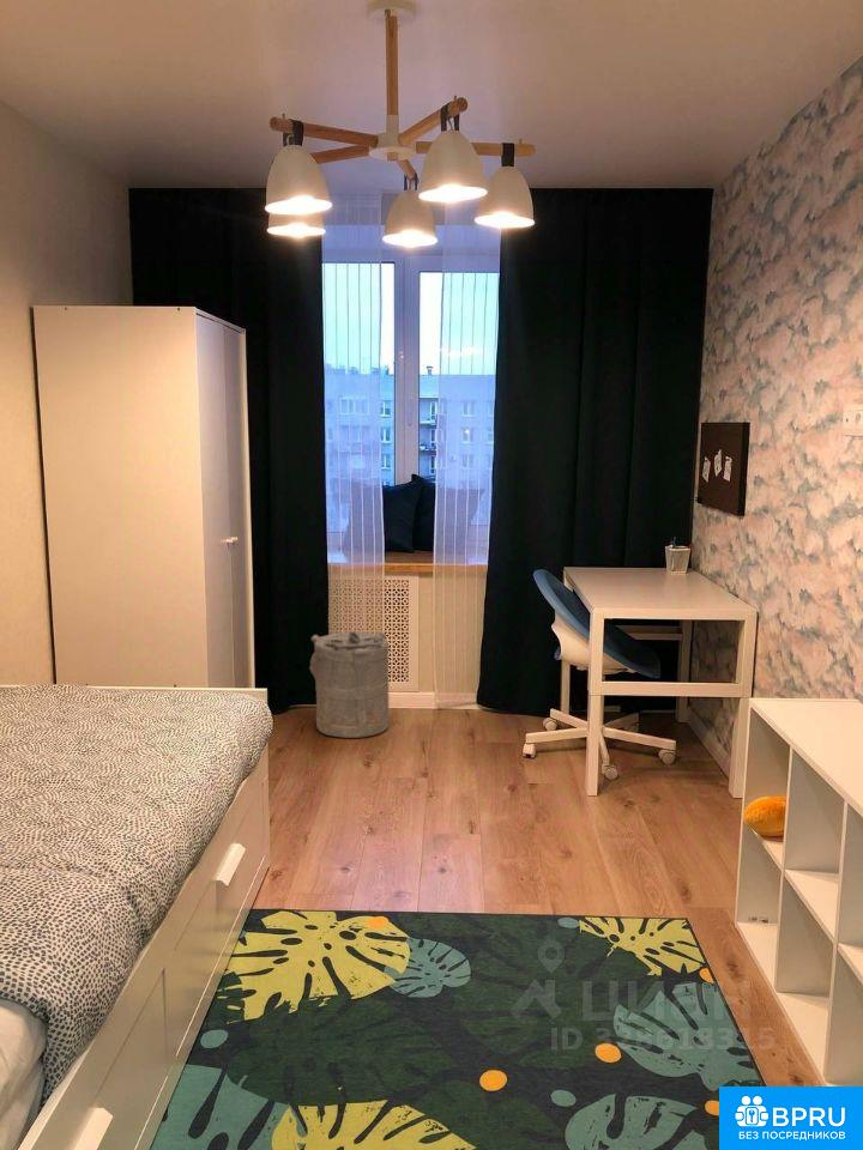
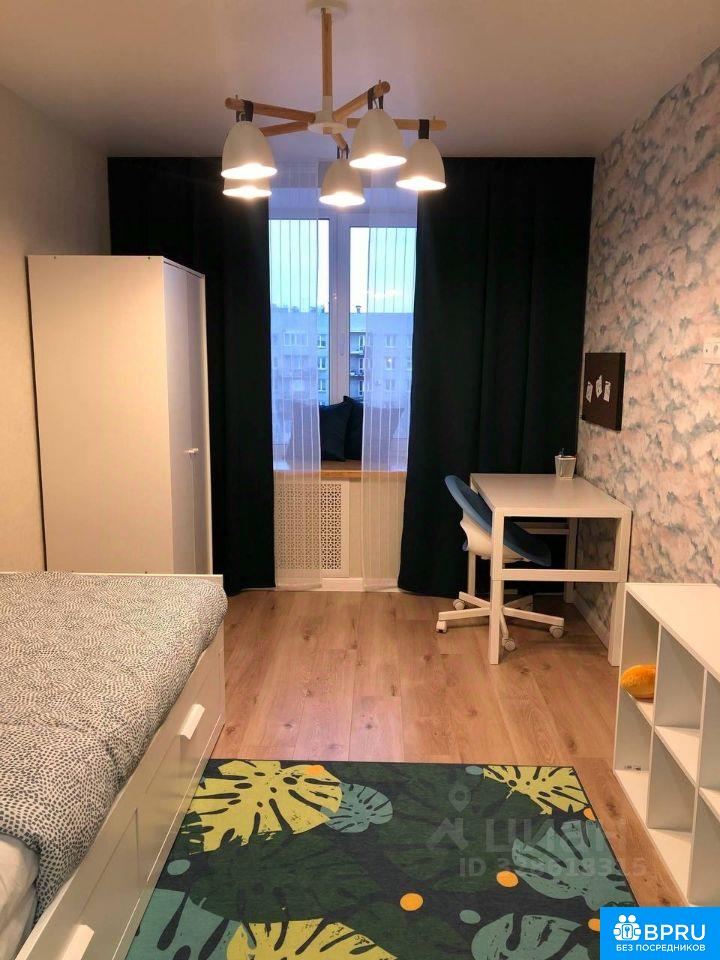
- laundry hamper (349, 678)
